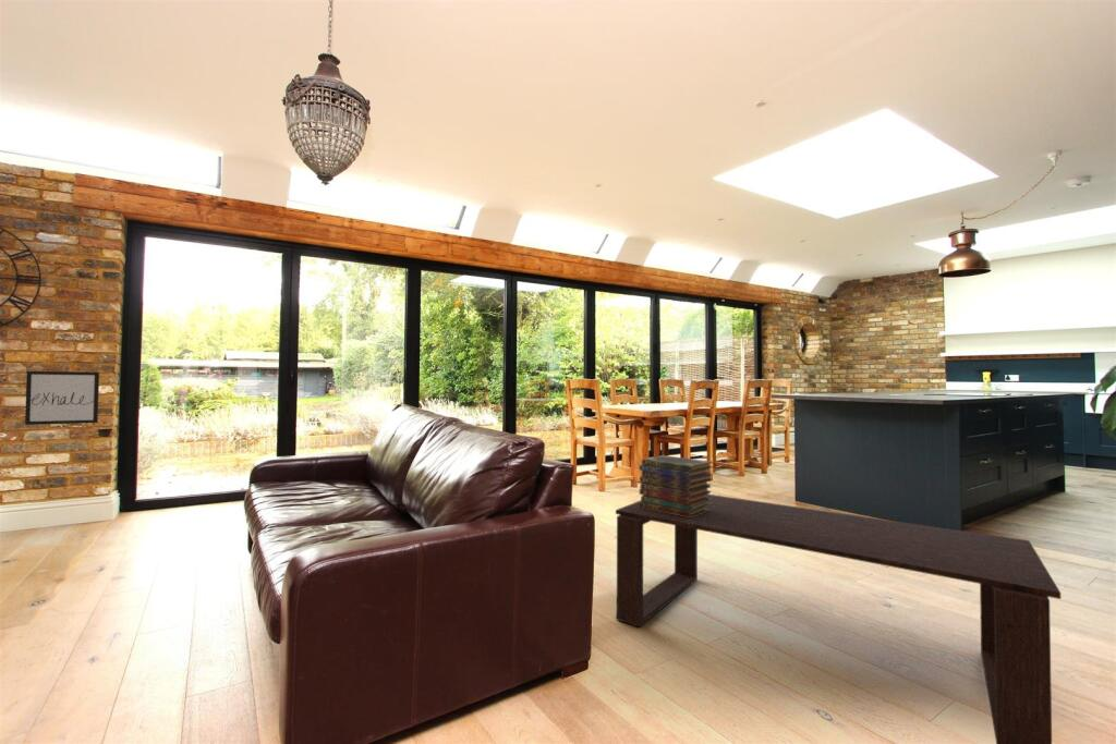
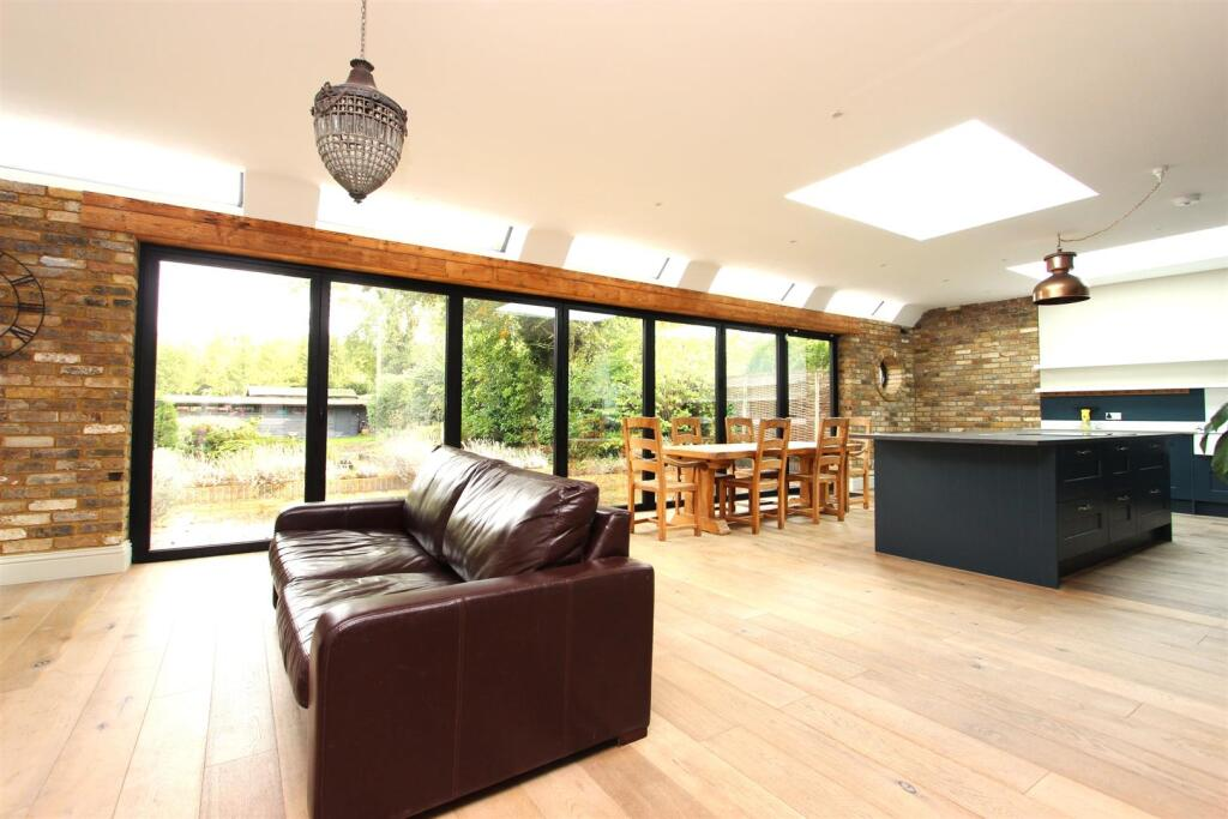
- wall art (63, 398)
- book stack (676, 484)
- coffee table (808, 550)
